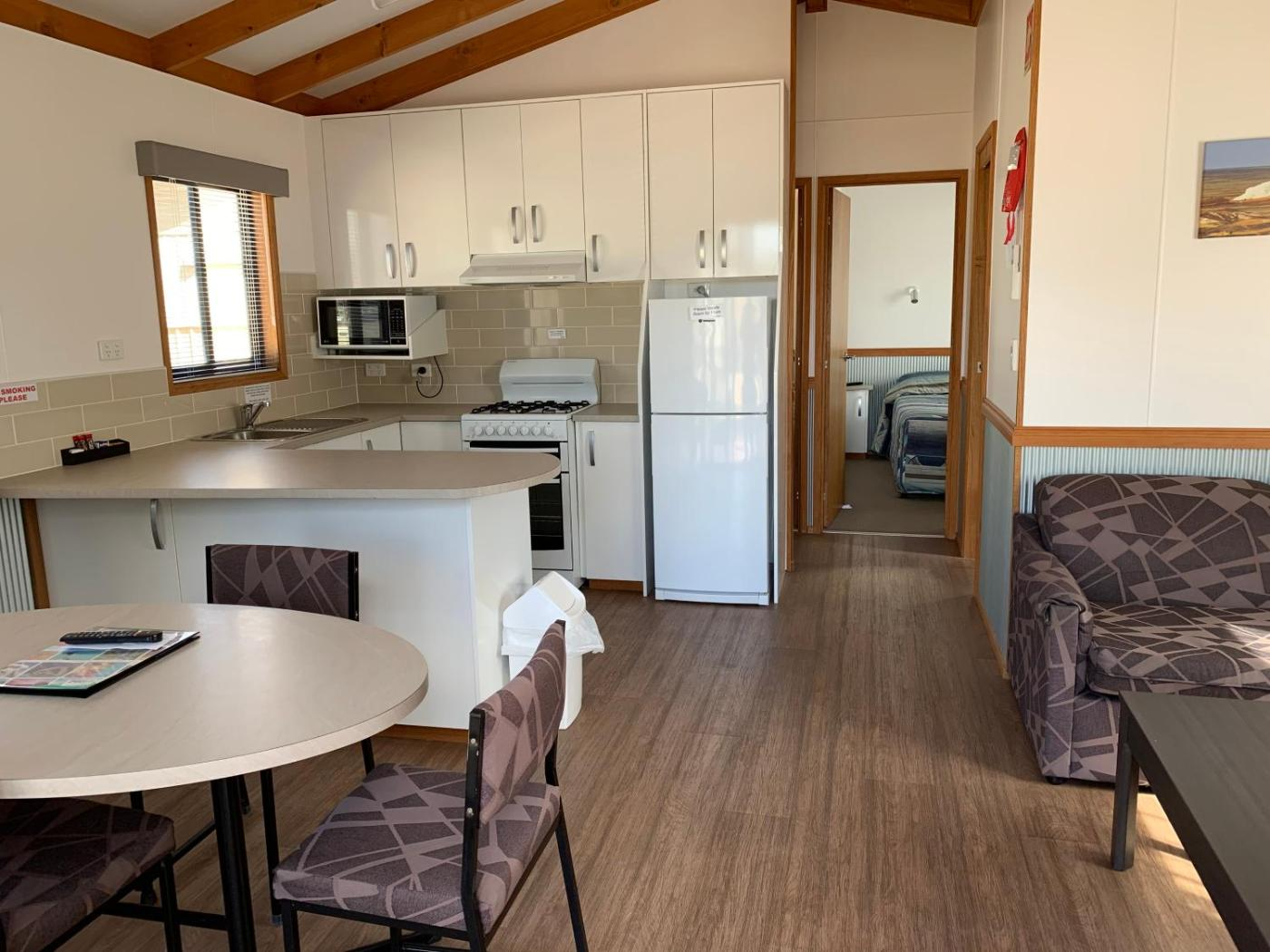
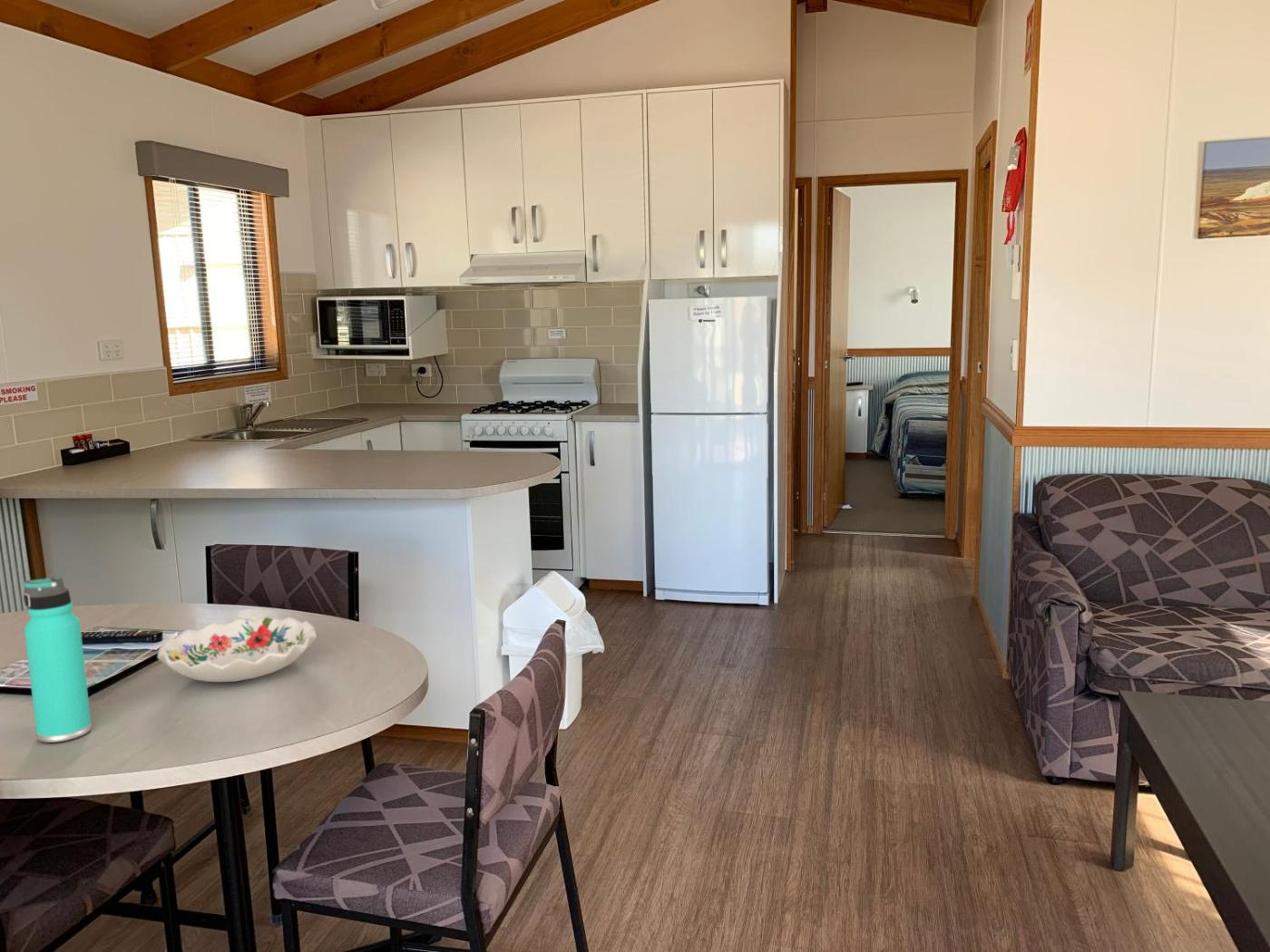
+ thermos bottle (55, 656)
+ decorative bowl (239, 653)
